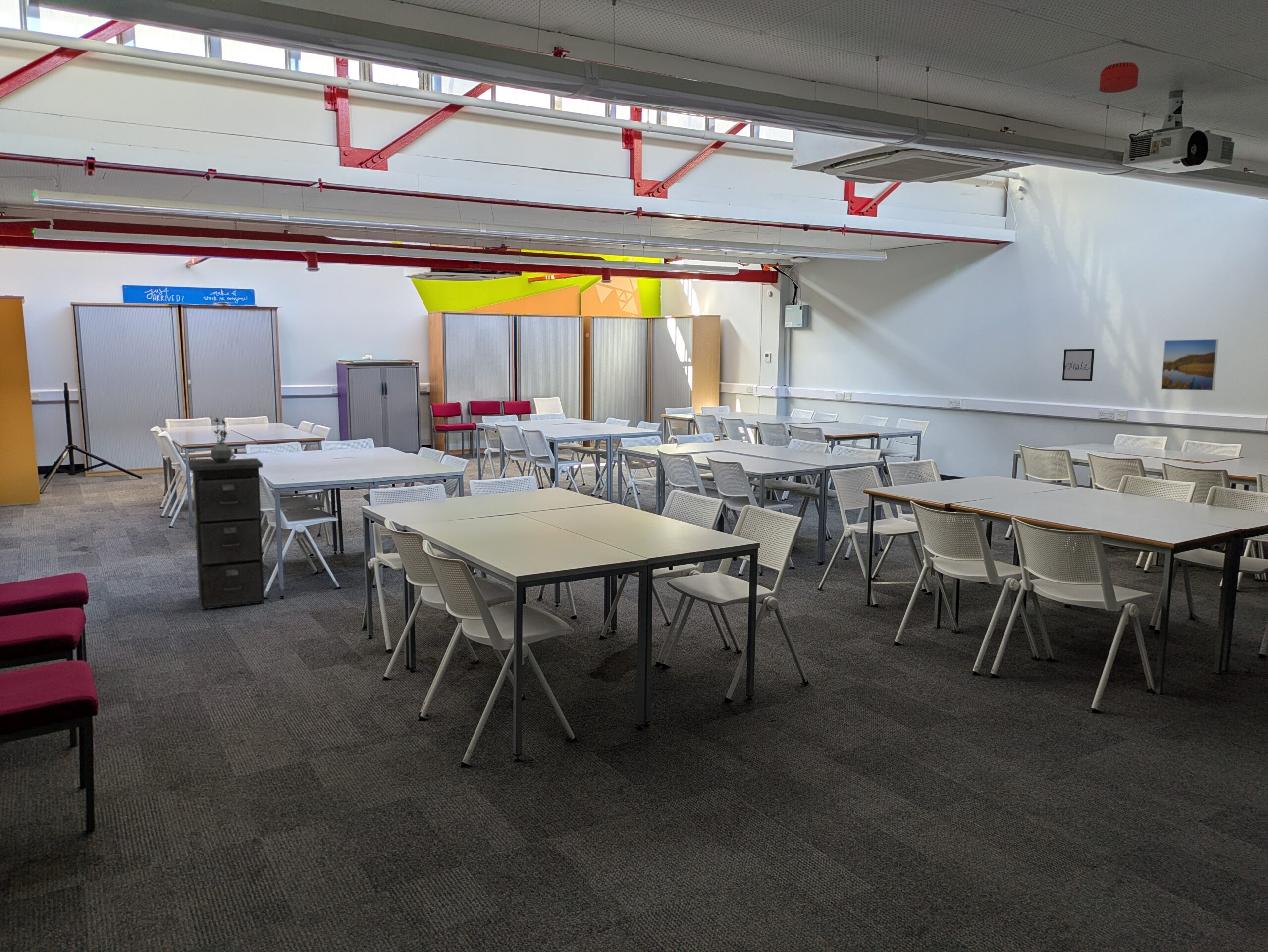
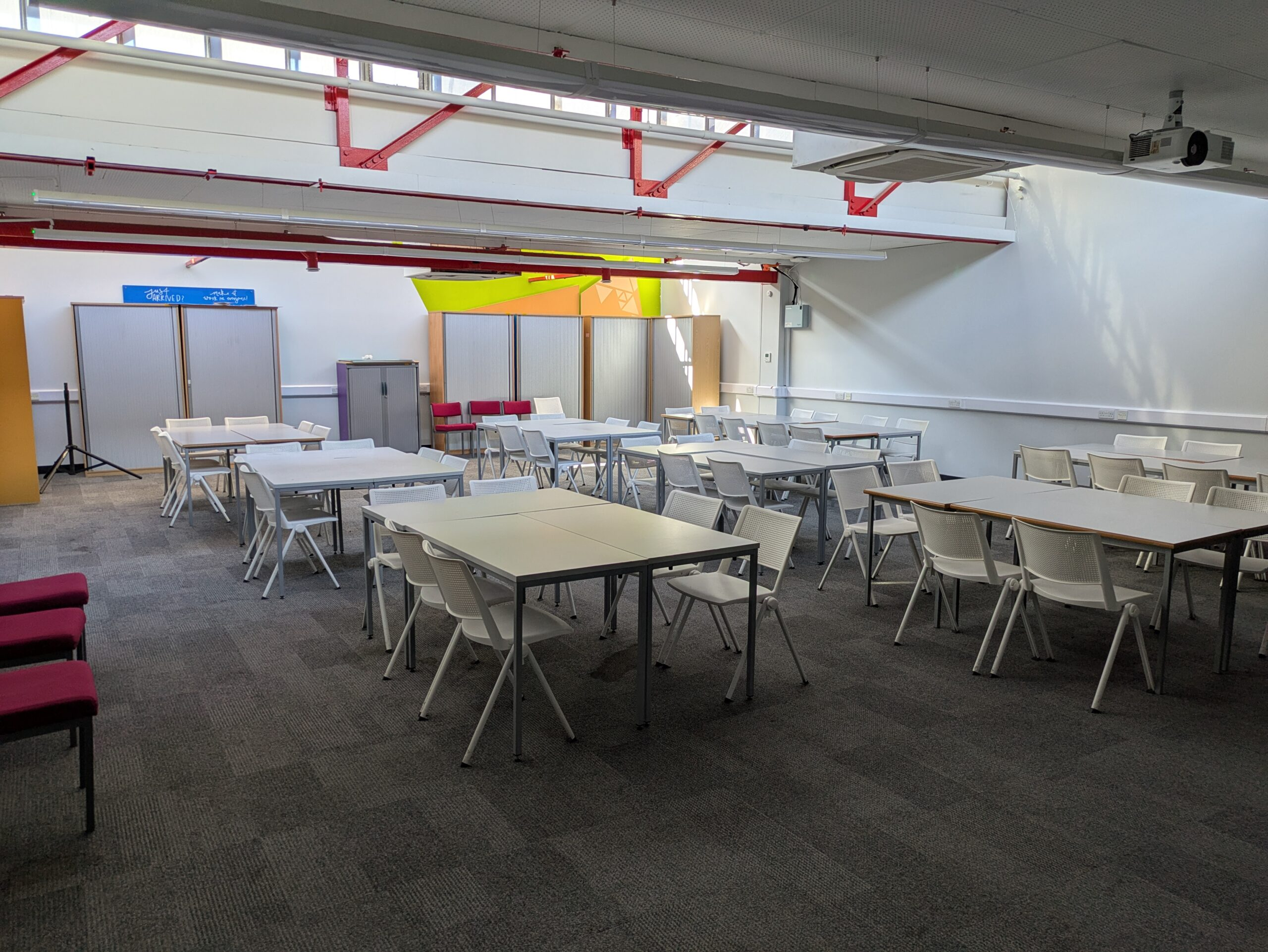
- filing cabinet (228, 532)
- smoke detector (1119, 77)
- wall art (1078, 365)
- potted plant (221, 439)
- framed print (1189, 365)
